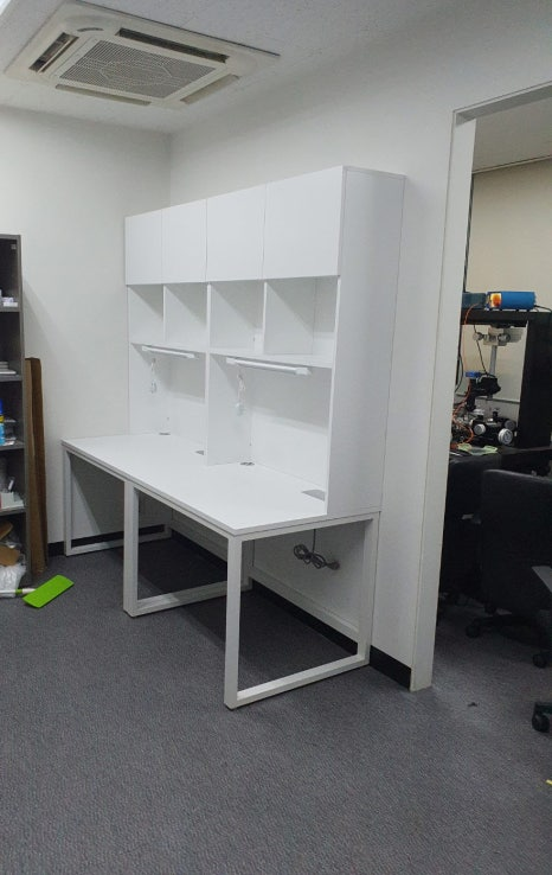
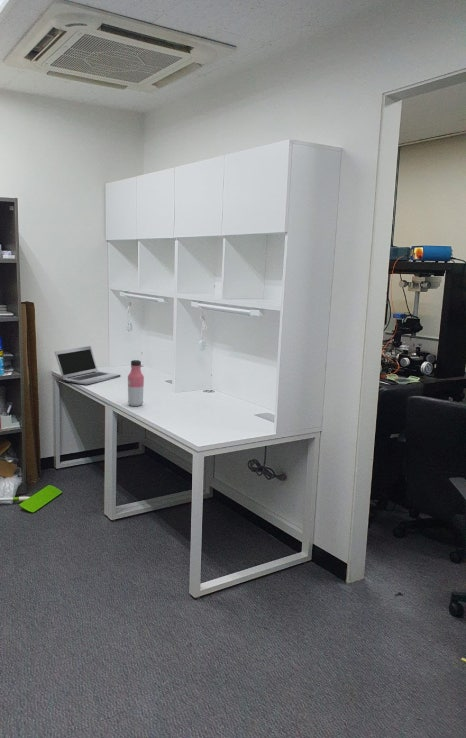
+ water bottle (135, 382)
+ laptop (88, 364)
